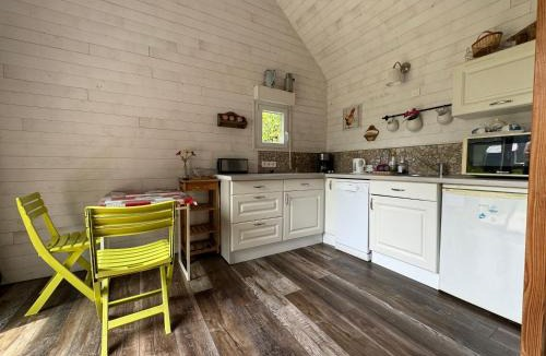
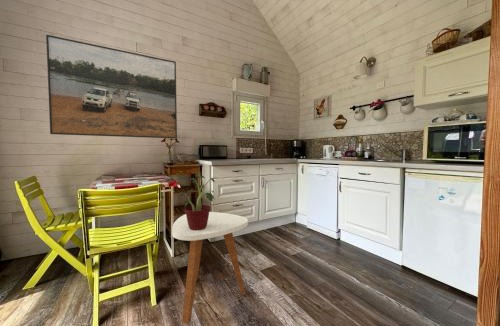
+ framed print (120, 93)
+ potted plant (199, 198)
+ side table (200, 256)
